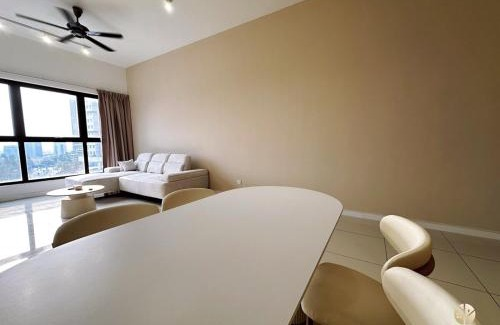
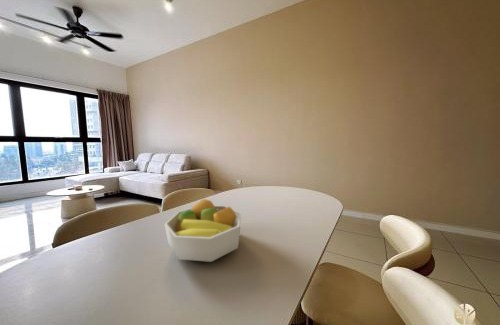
+ fruit bowl (205, 225)
